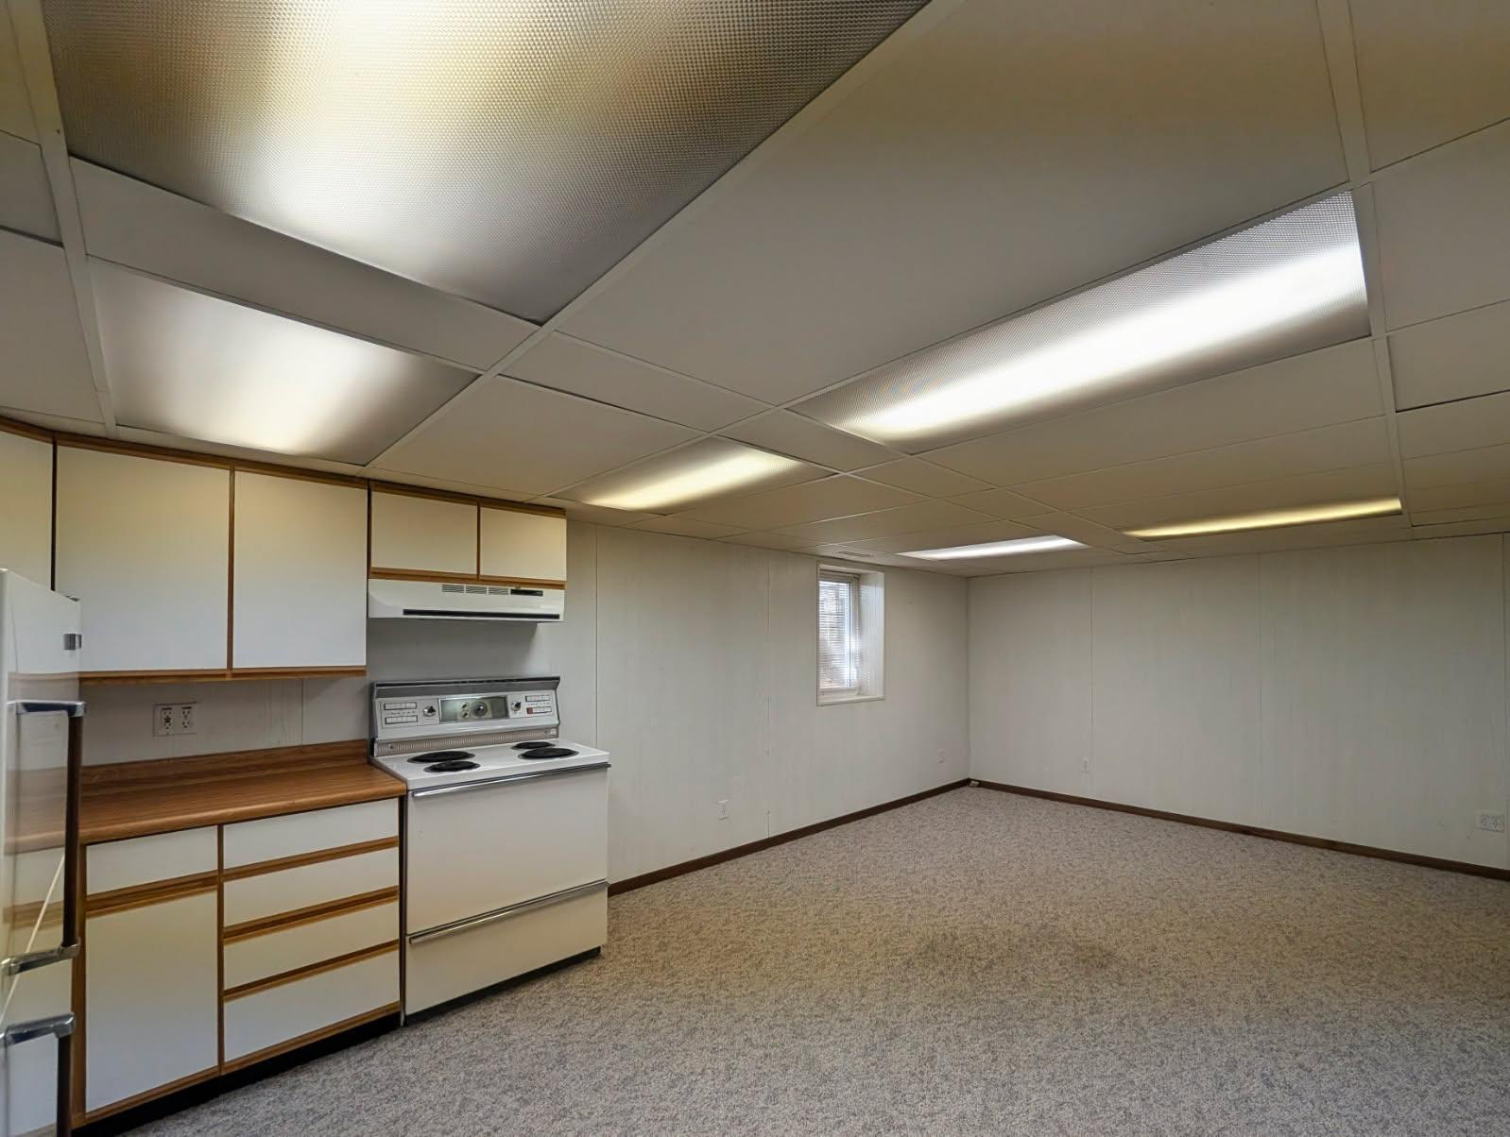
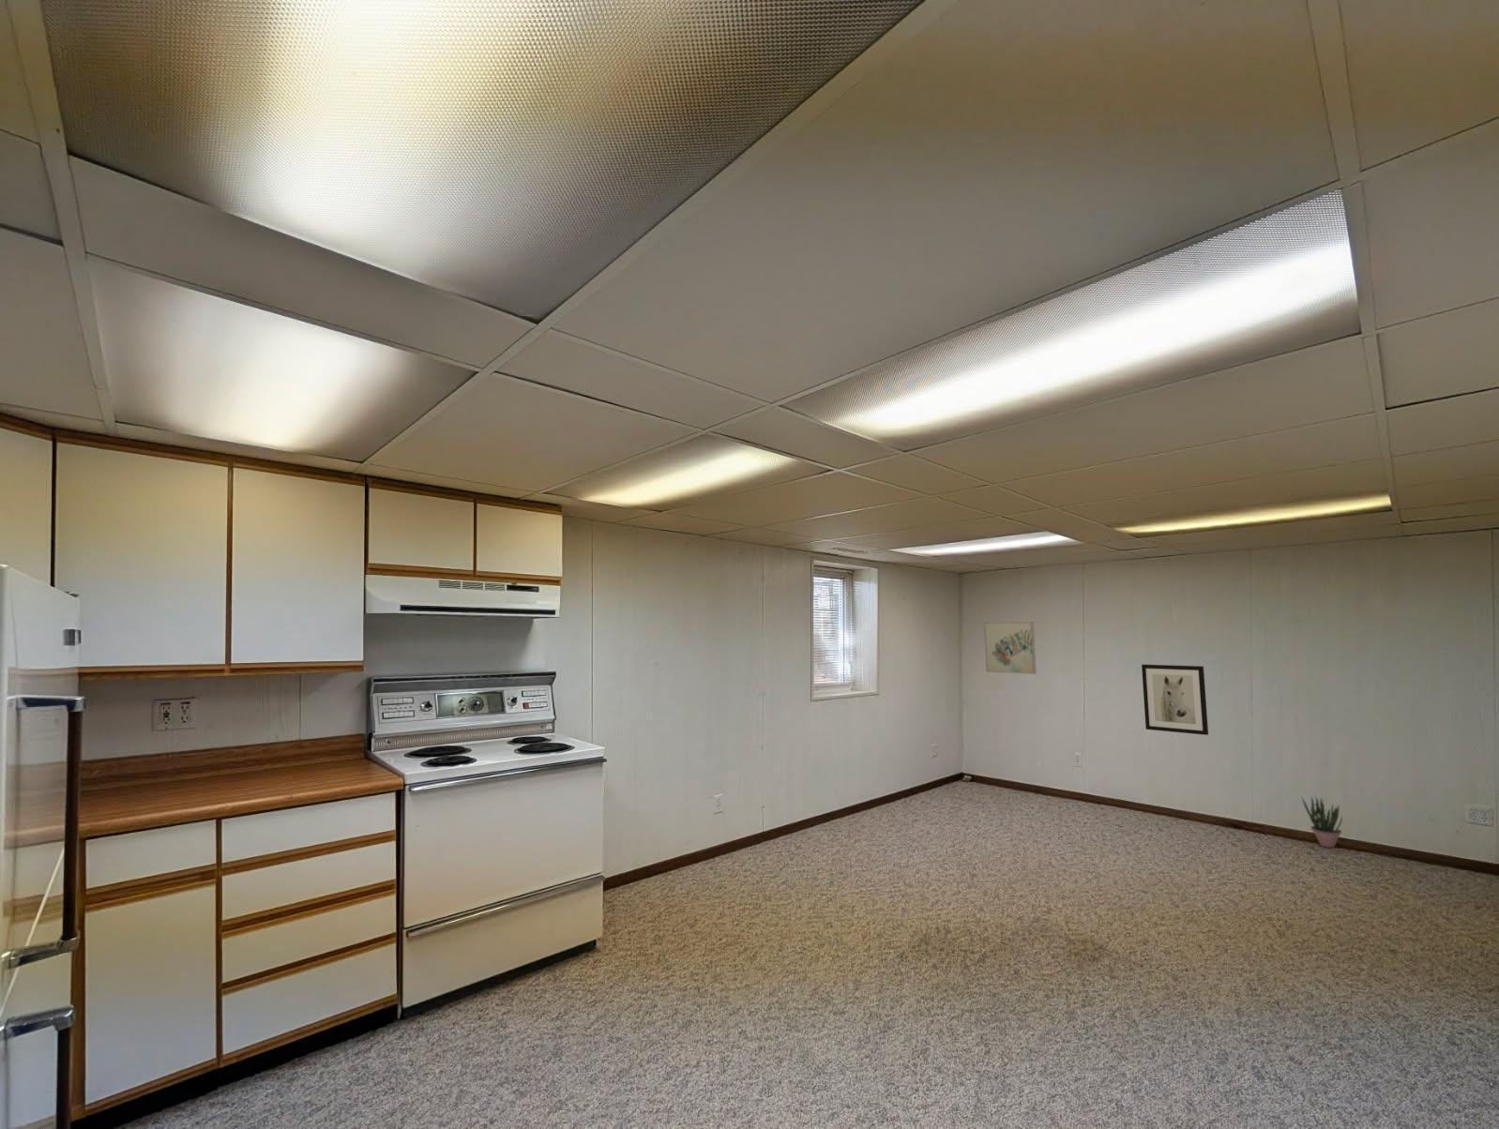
+ wall art (1008, 648)
+ wall art (1174, 697)
+ potted plant (1322, 821)
